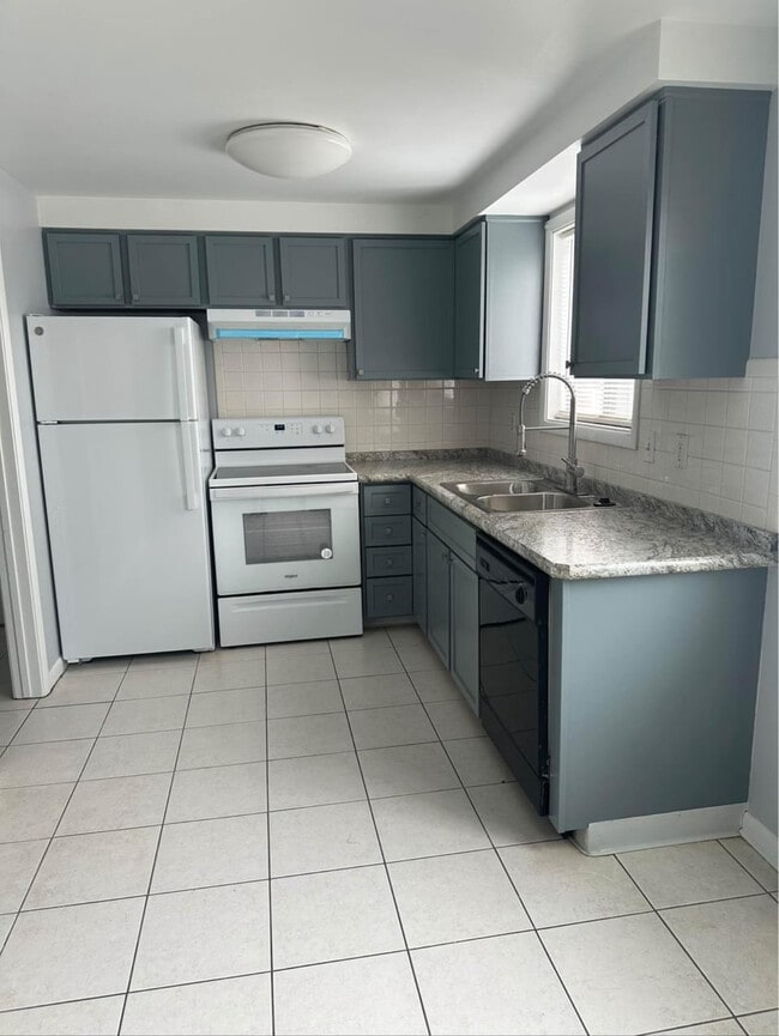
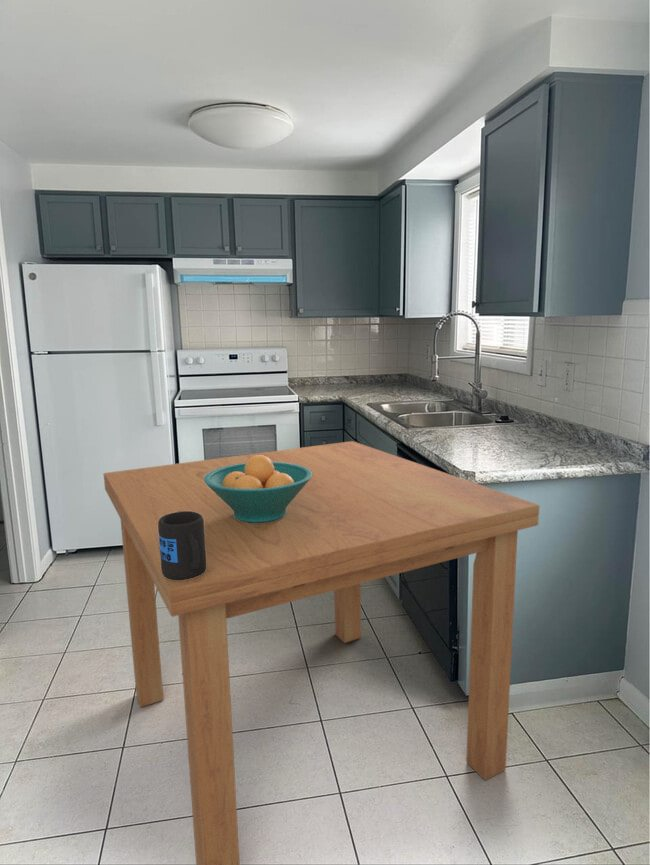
+ fruit bowl (259, 485)
+ mug (185, 546)
+ dining table (295, 600)
